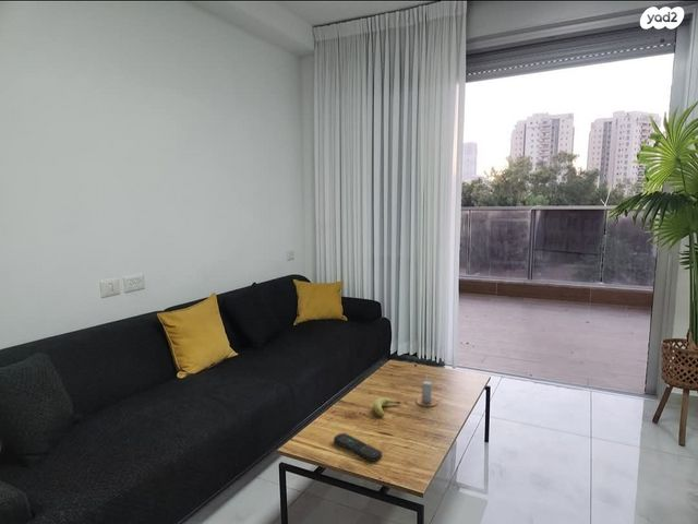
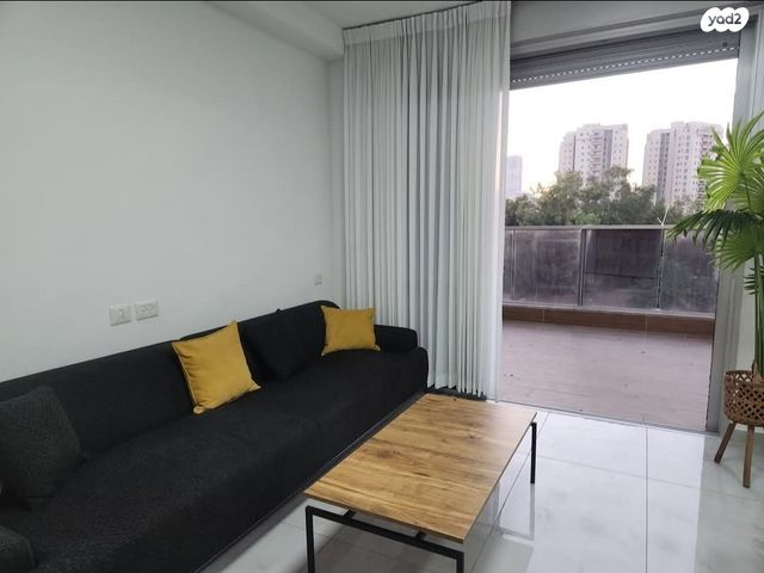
- remote control (357, 445)
- candle (426, 388)
- fruit (384, 404)
